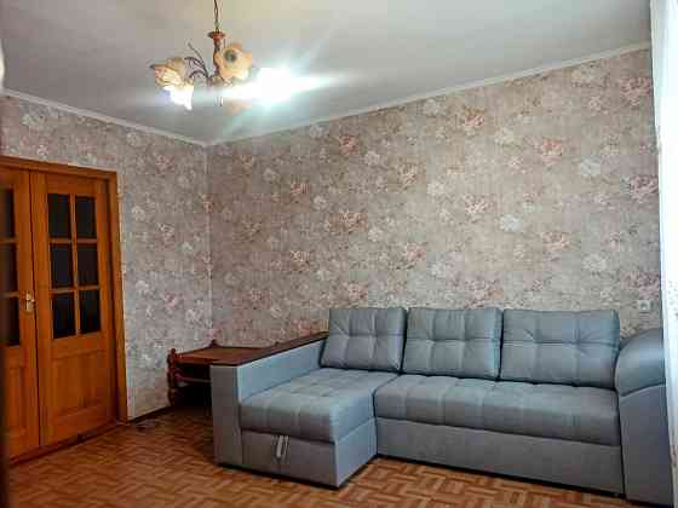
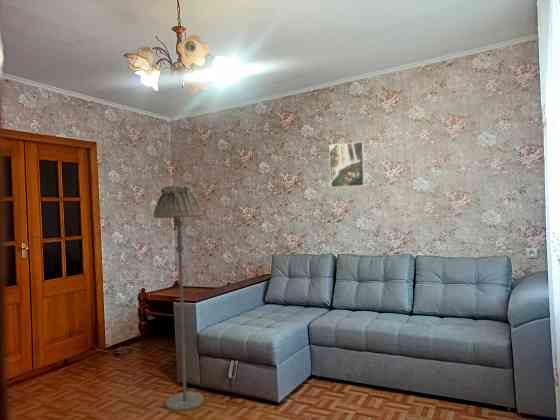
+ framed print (346, 165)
+ floor lamp (181, 294)
